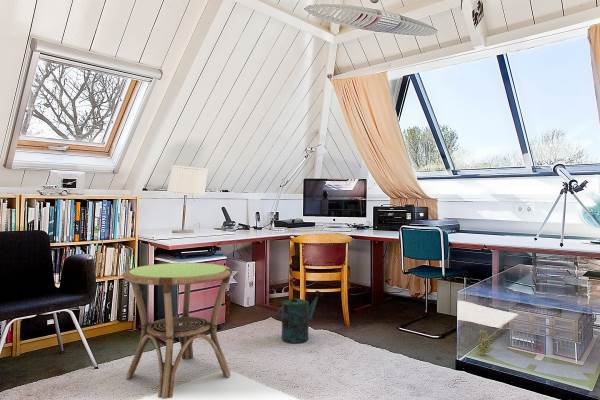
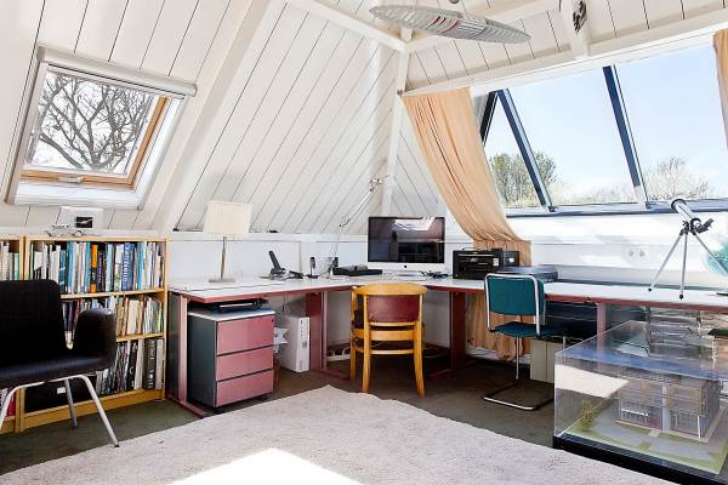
- watering can (300, 315)
- side table (178, 322)
